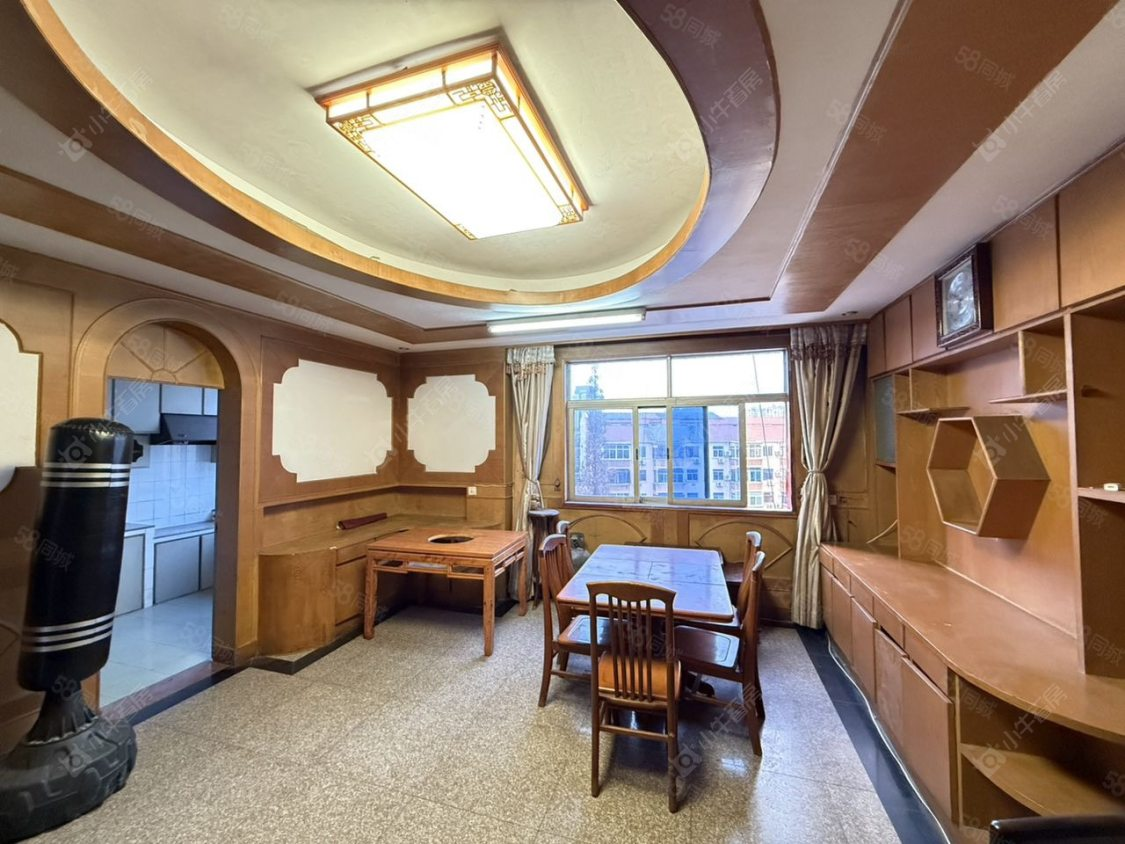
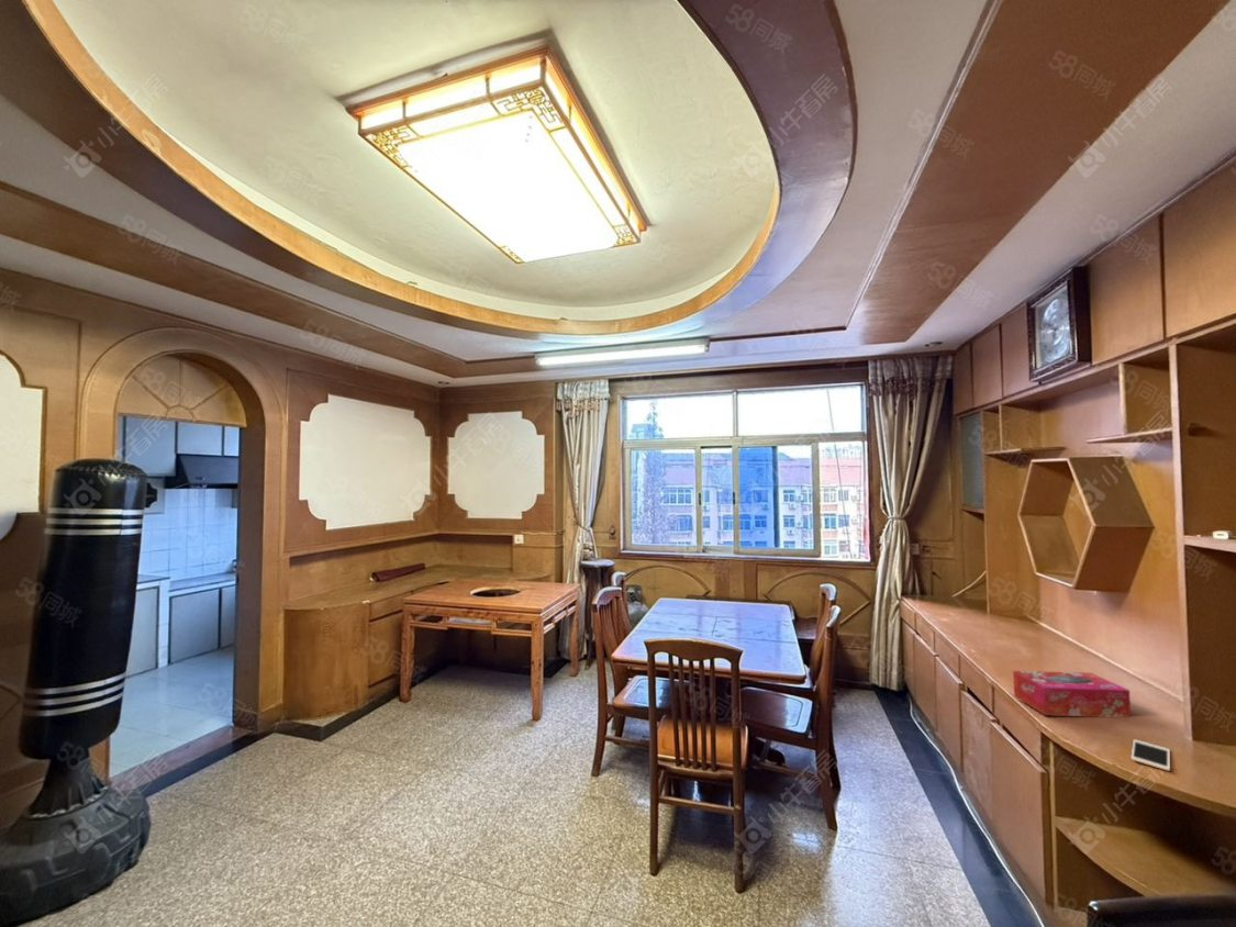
+ tissue box (1069, 693)
+ cell phone (1150, 753)
